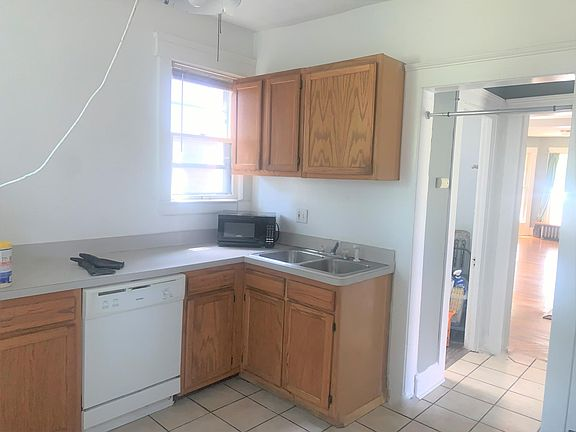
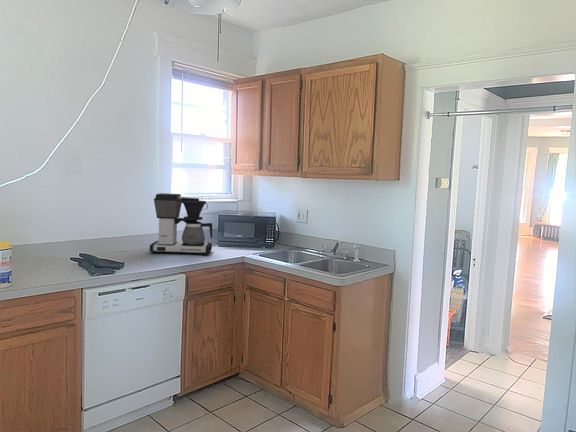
+ coffee maker (184, 221)
